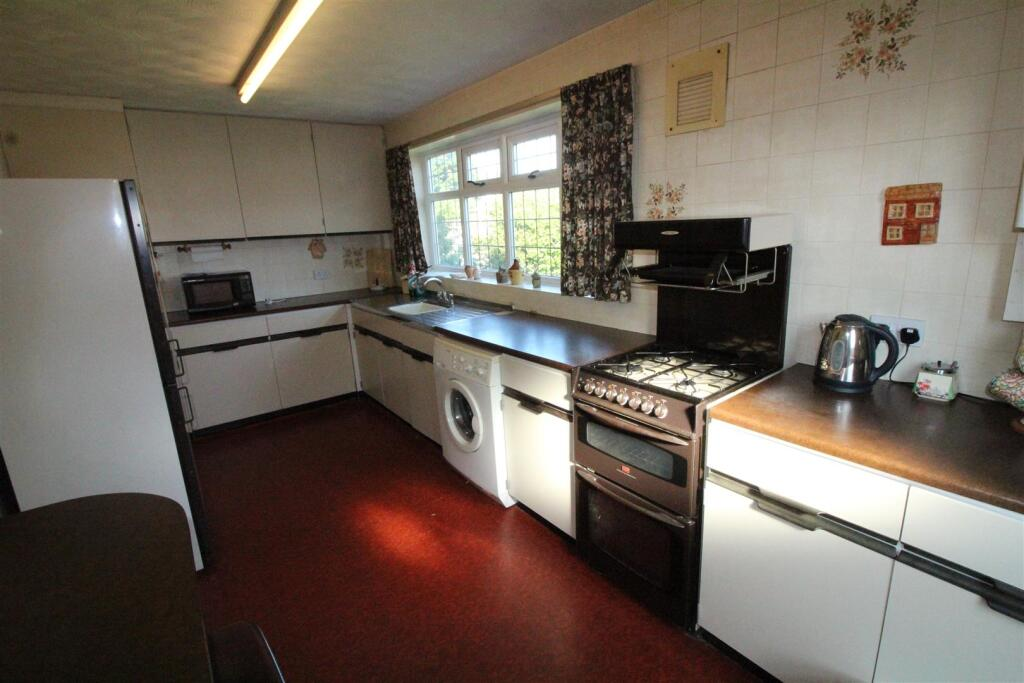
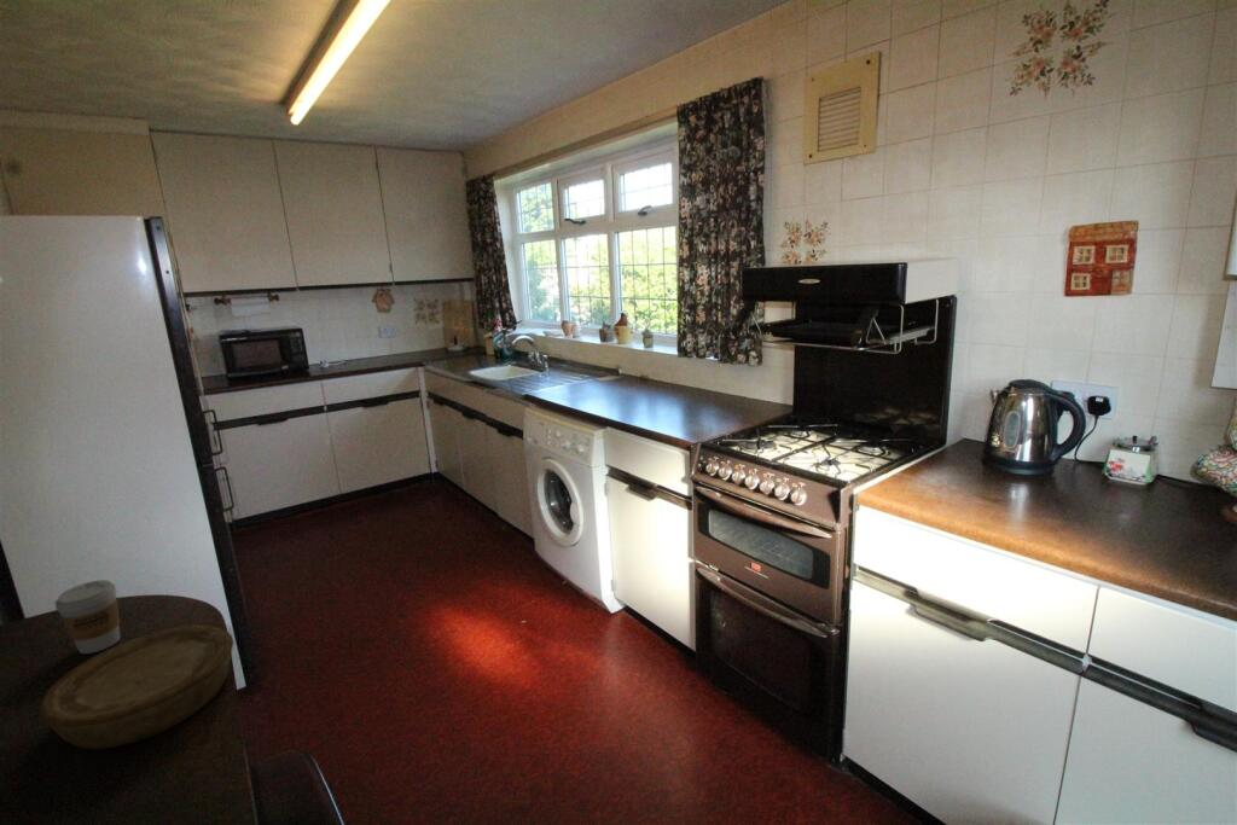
+ bowl (147, 684)
+ coffee cup (92, 616)
